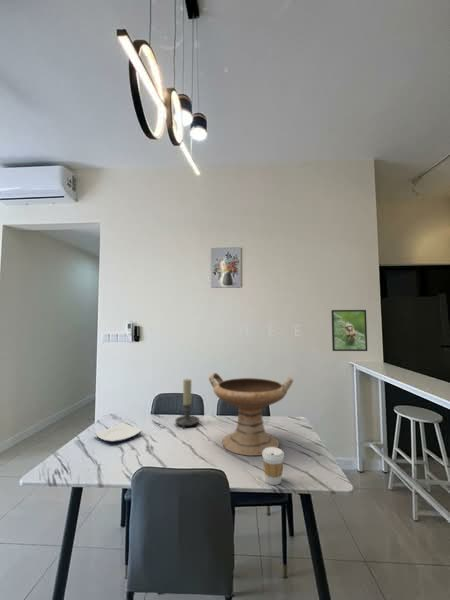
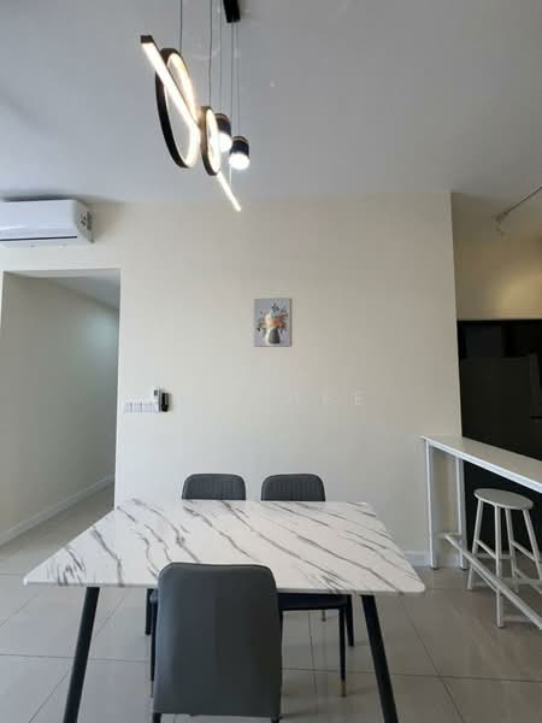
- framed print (349, 330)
- plate (118, 433)
- decorative bowl (250, 409)
- coffee cup (273, 465)
- candle holder (186, 401)
